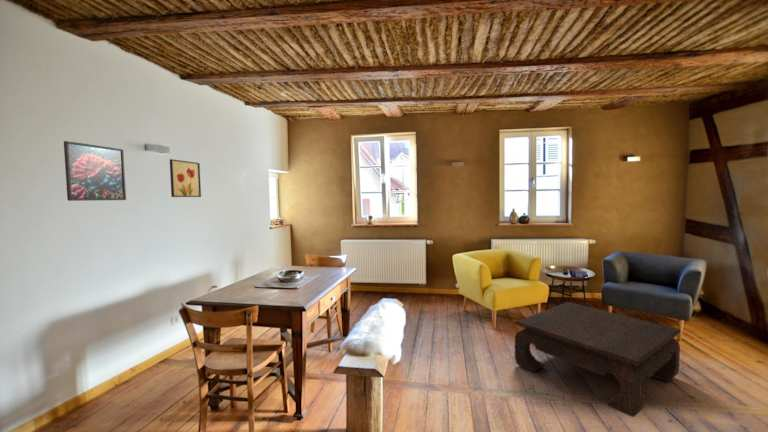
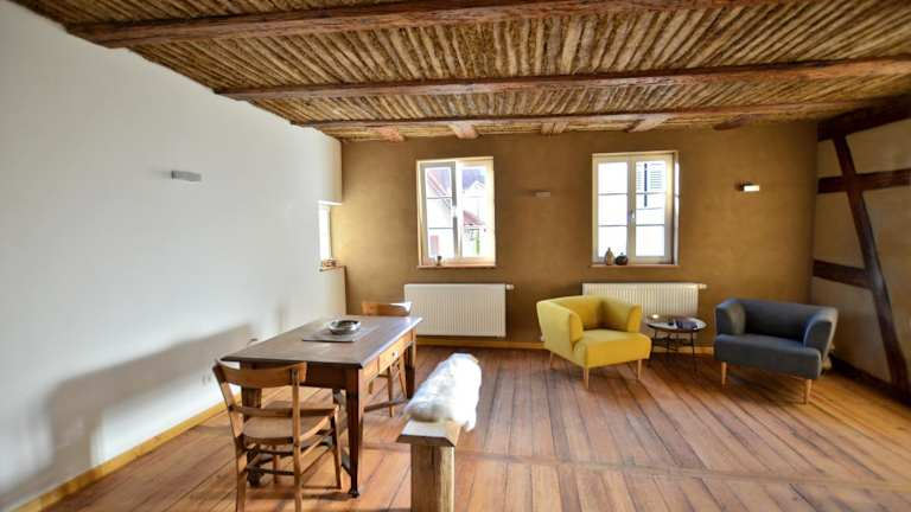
- coffee table (593, 348)
- wall art (185, 179)
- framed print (97, 173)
